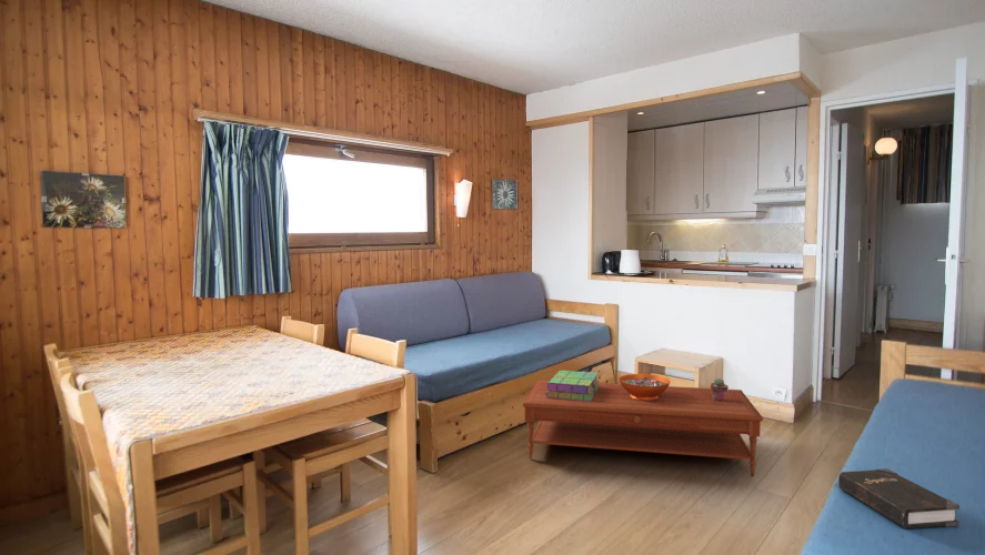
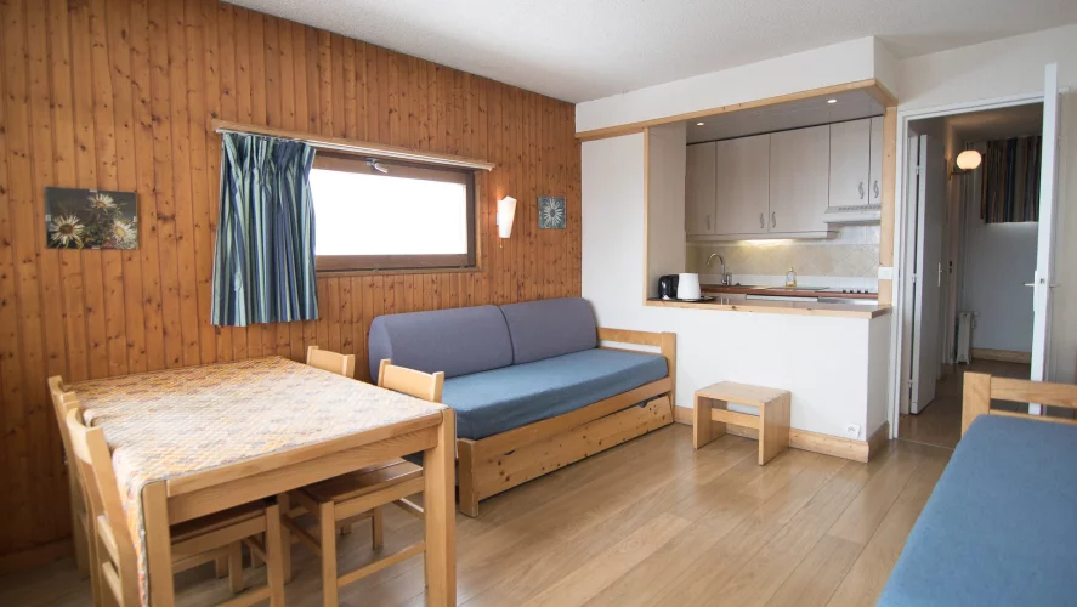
- potted succulent (718, 389)
- hardback book (894, 496)
- decorative bowl (644, 387)
- coffee table (635, 423)
- stack of books (573, 384)
